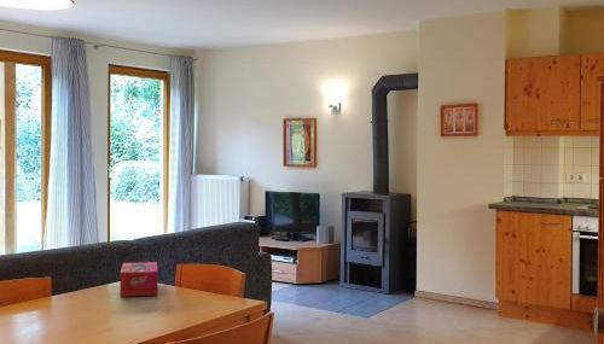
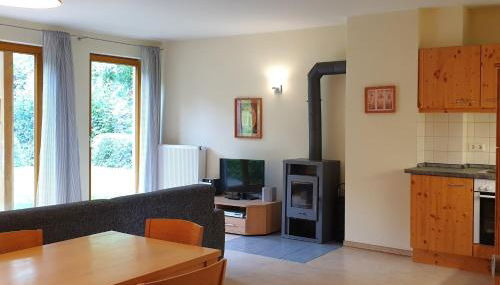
- tissue box (139, 278)
